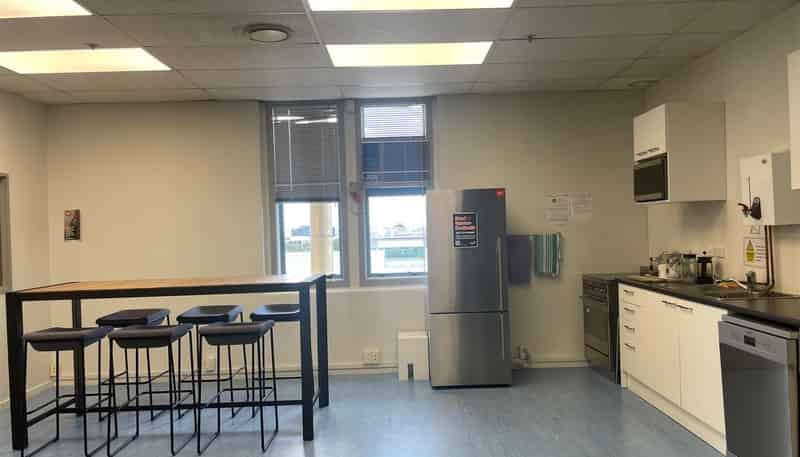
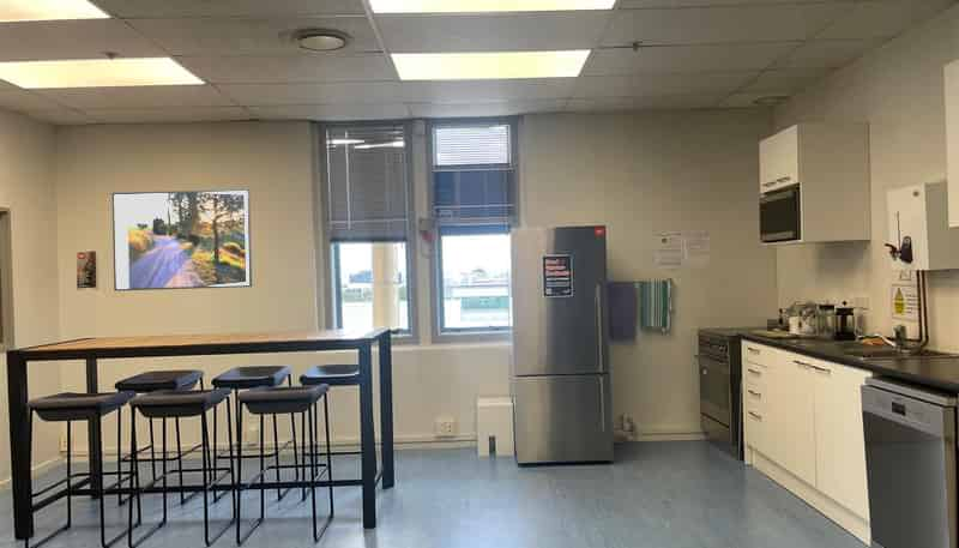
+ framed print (182, 240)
